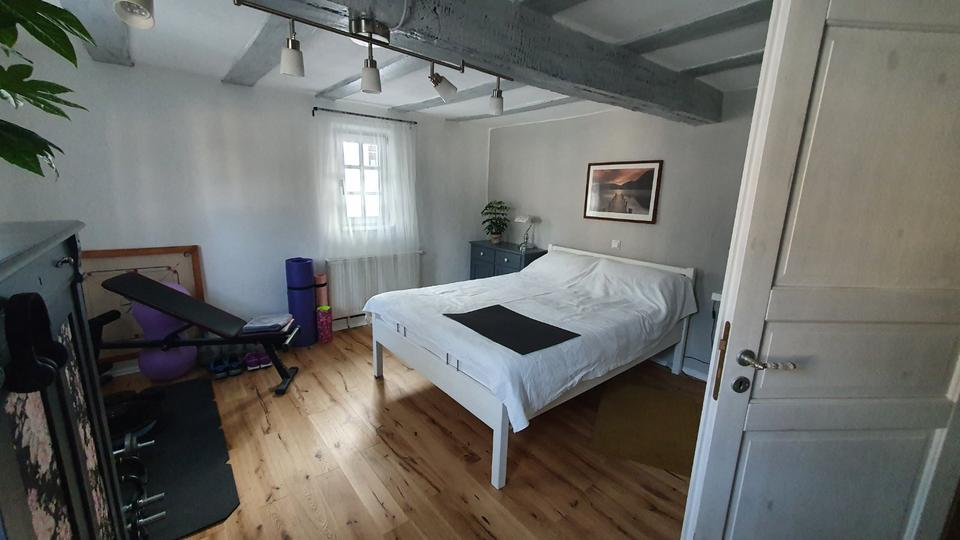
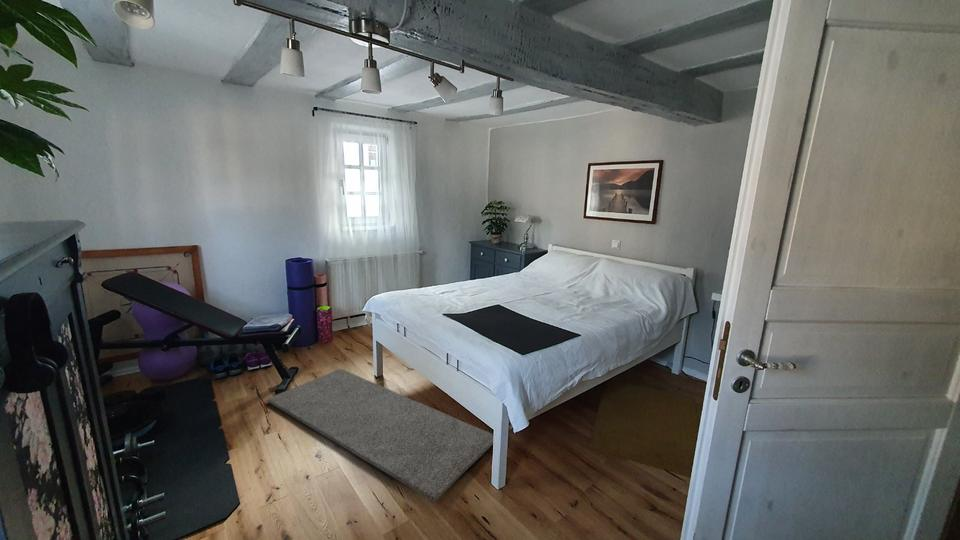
+ rug (375, 417)
